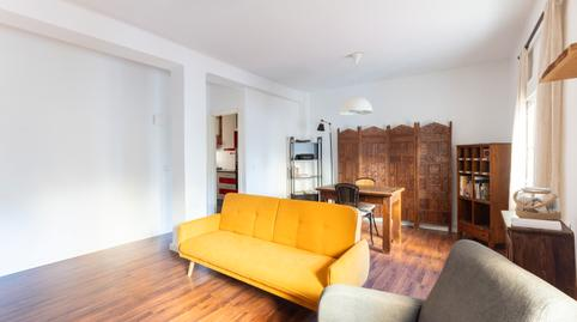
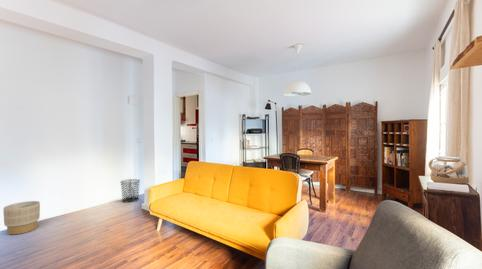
+ planter (22, 217)
+ waste bin (130, 190)
